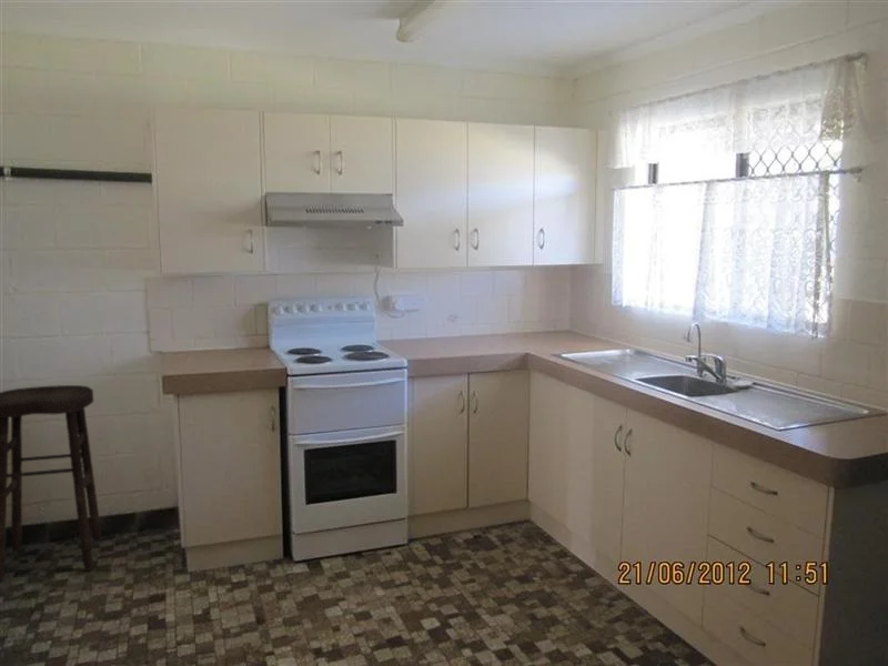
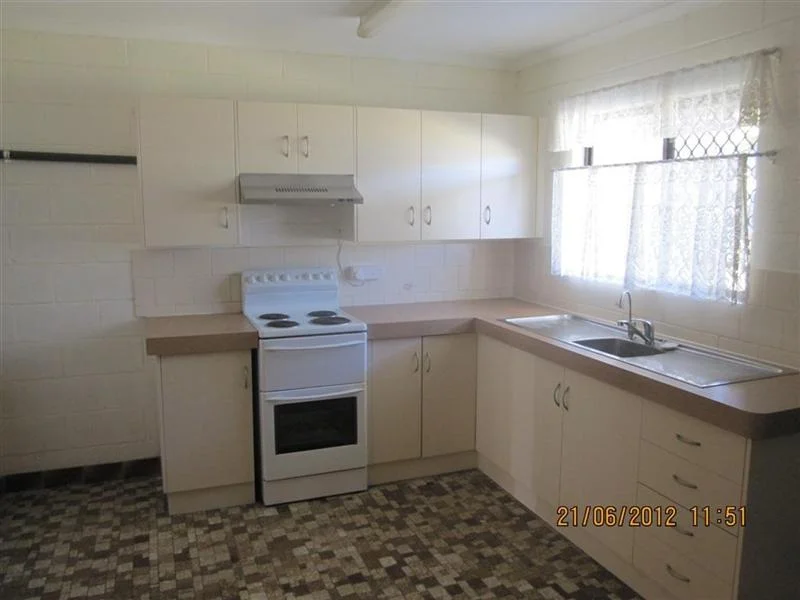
- stool (44, 474)
